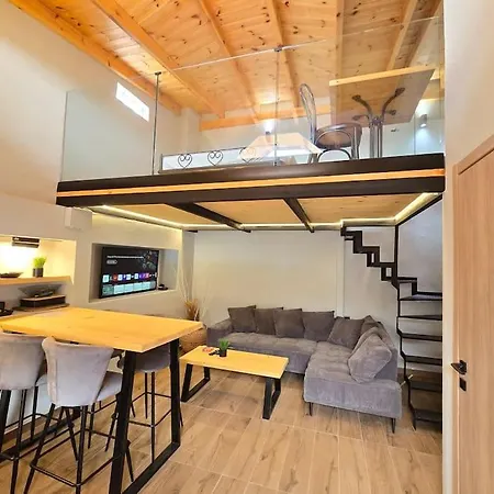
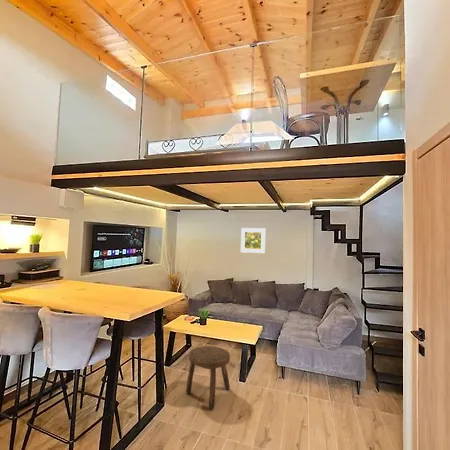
+ stool (212, 374)
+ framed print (252, 240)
